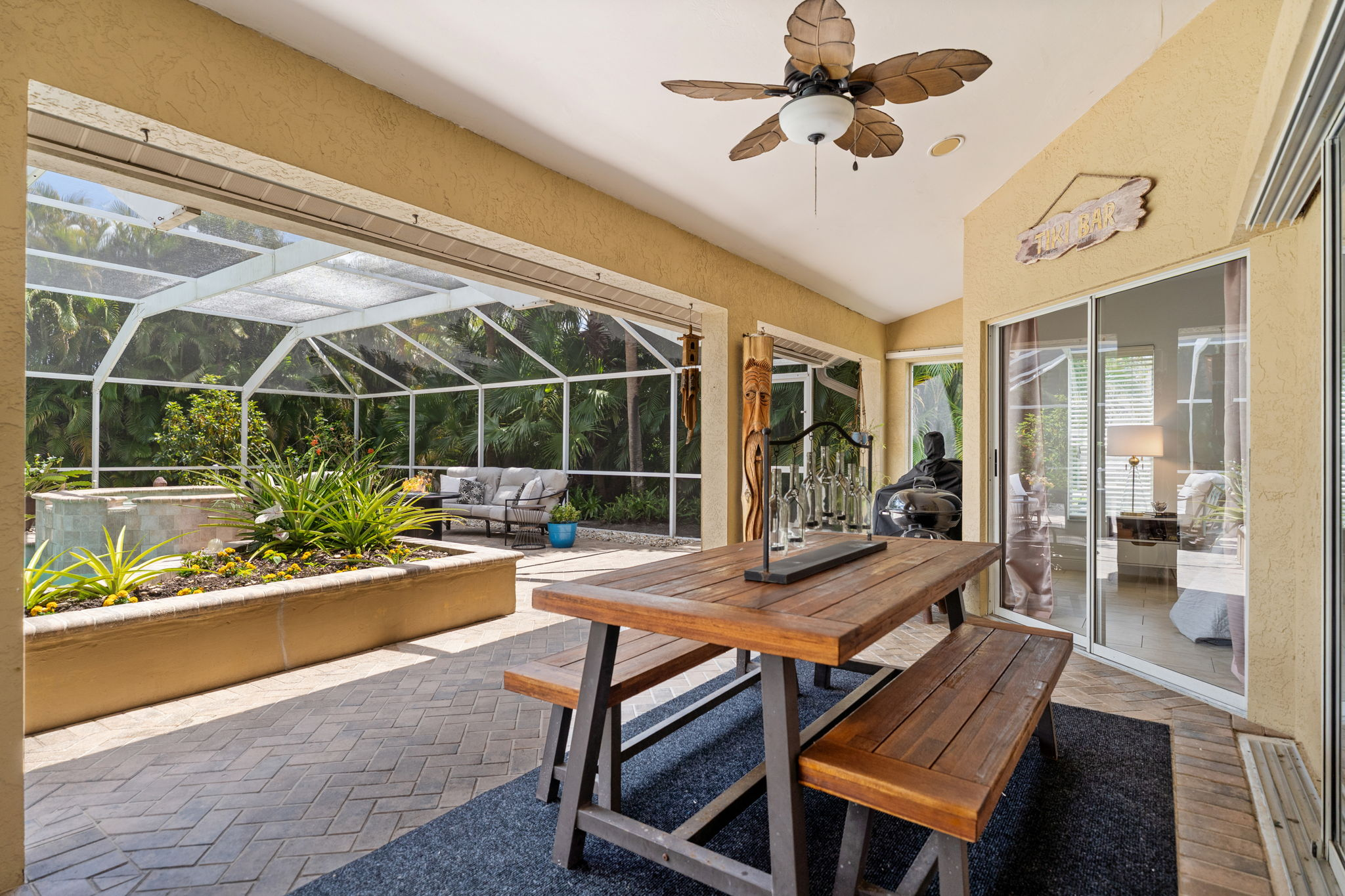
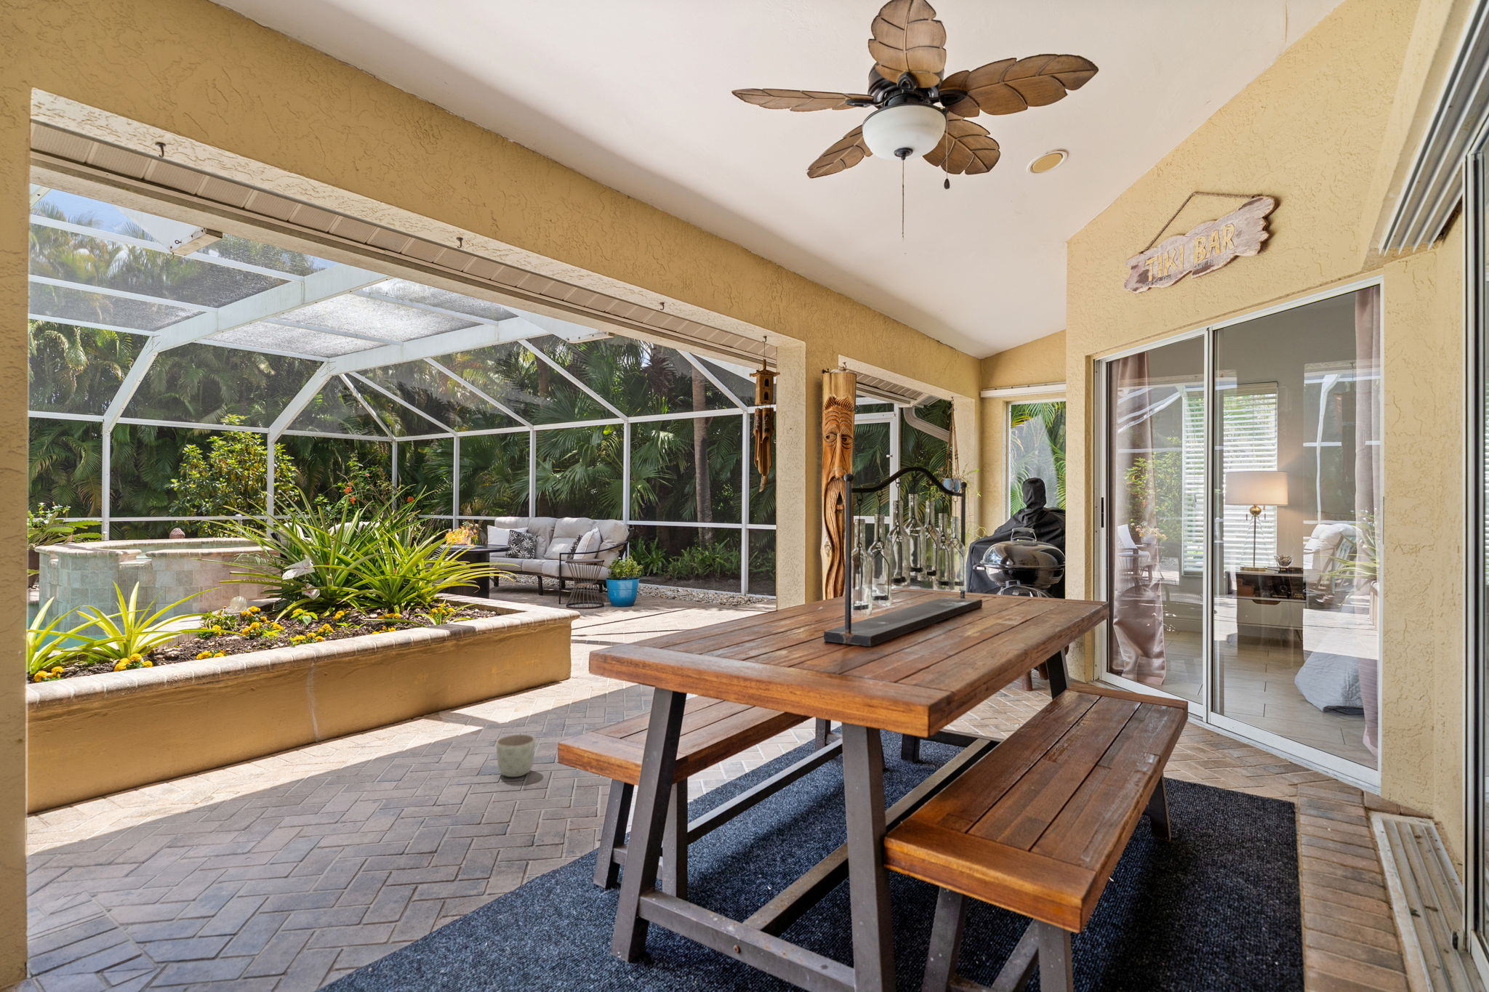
+ planter (516, 756)
